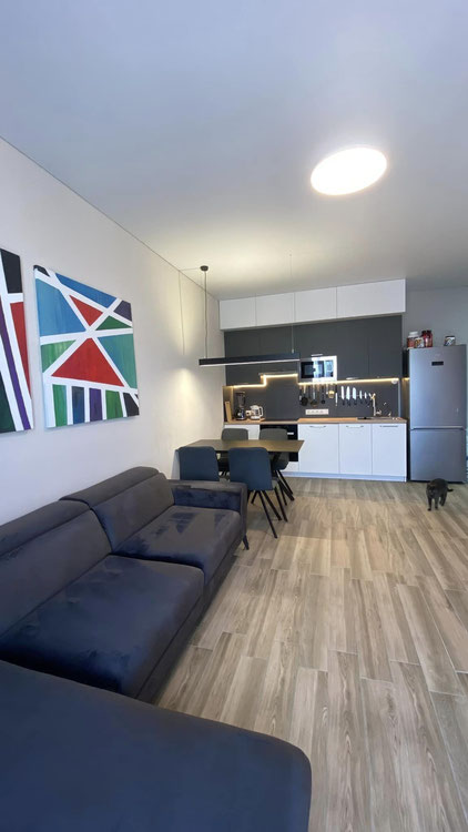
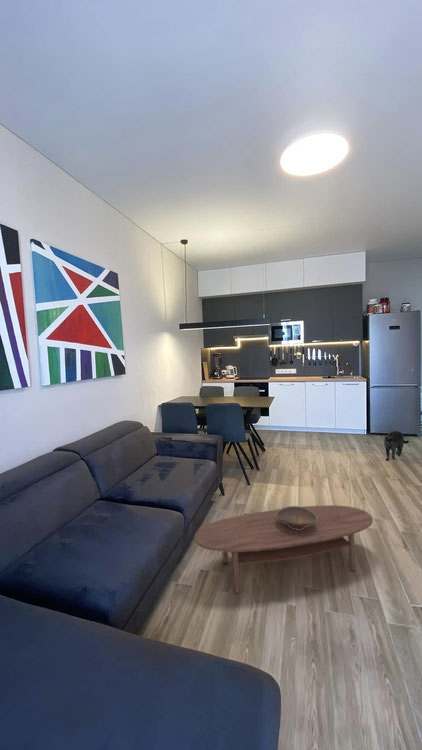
+ decorative bowl (296, 518)
+ coffee table (287, 545)
